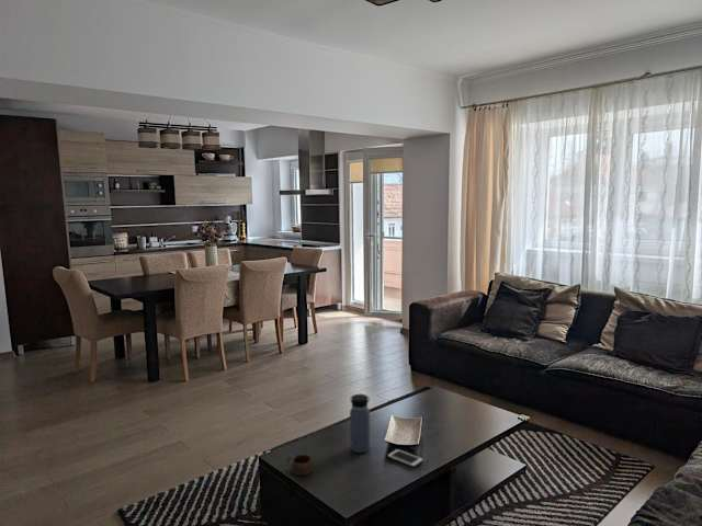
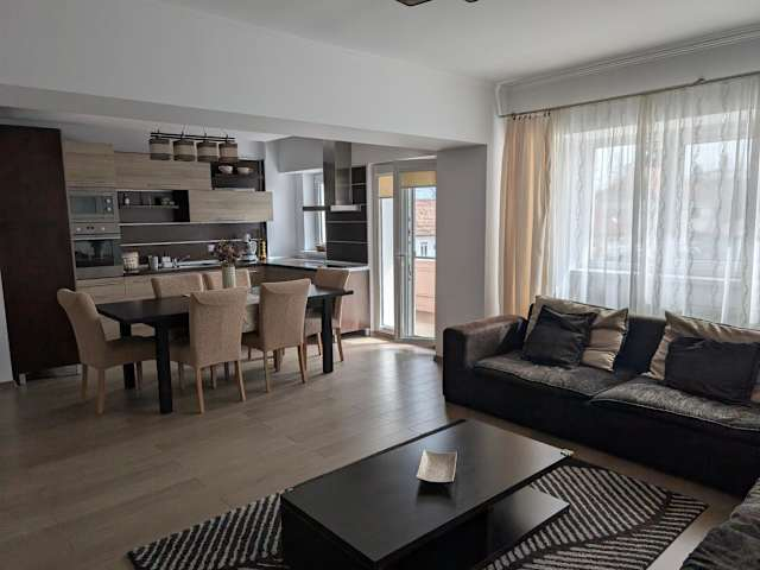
- water bottle (360, 420)
- cell phone (405, 457)
- cup (299, 464)
